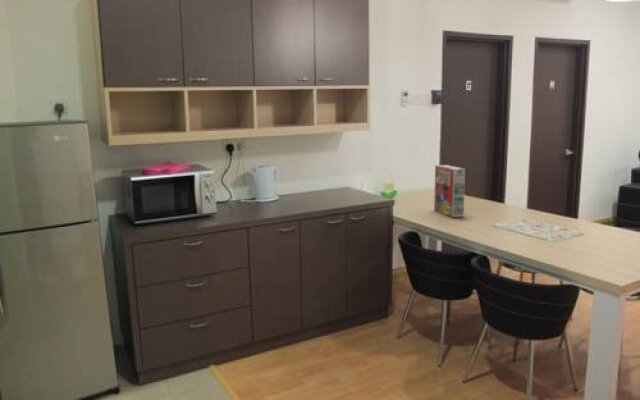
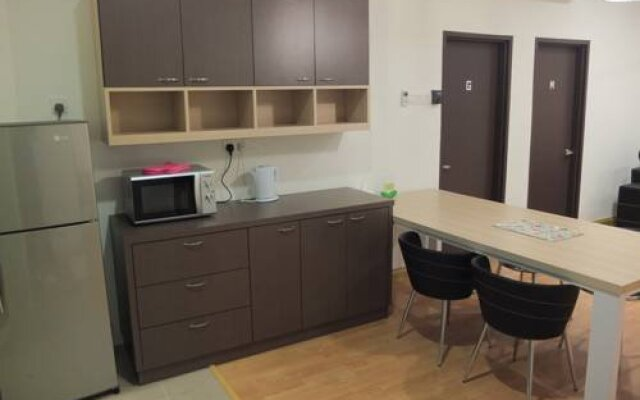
- cereal box (449, 190)
